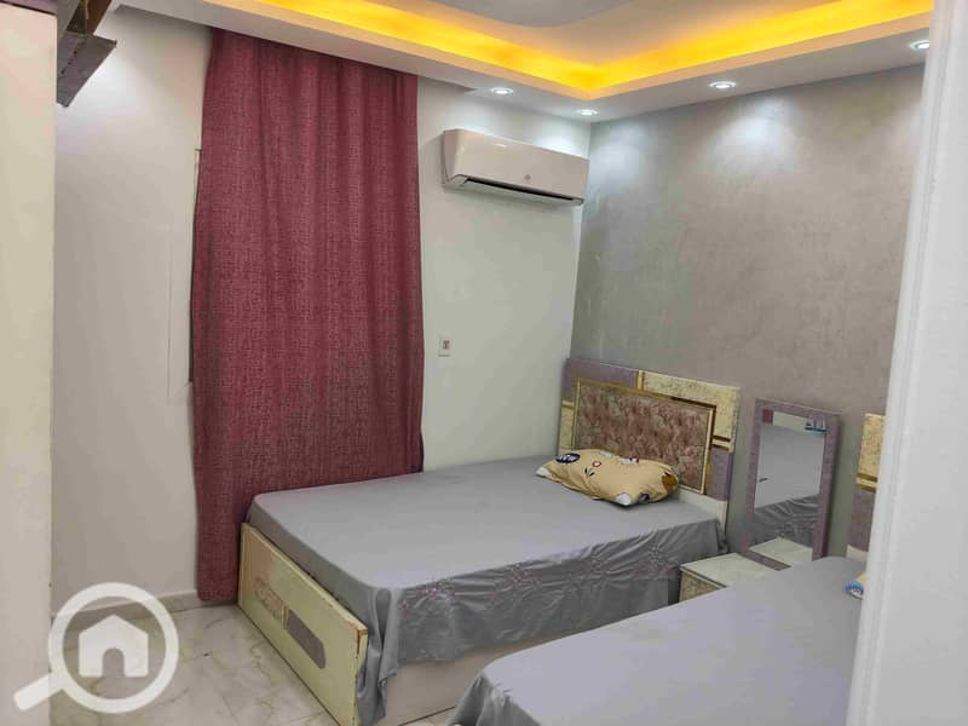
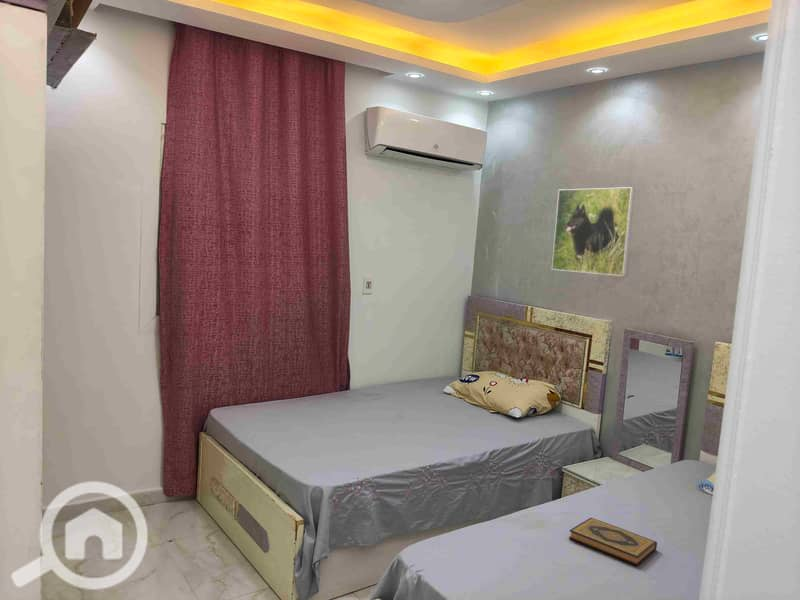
+ hardback book (612, 539)
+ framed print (590, 230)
